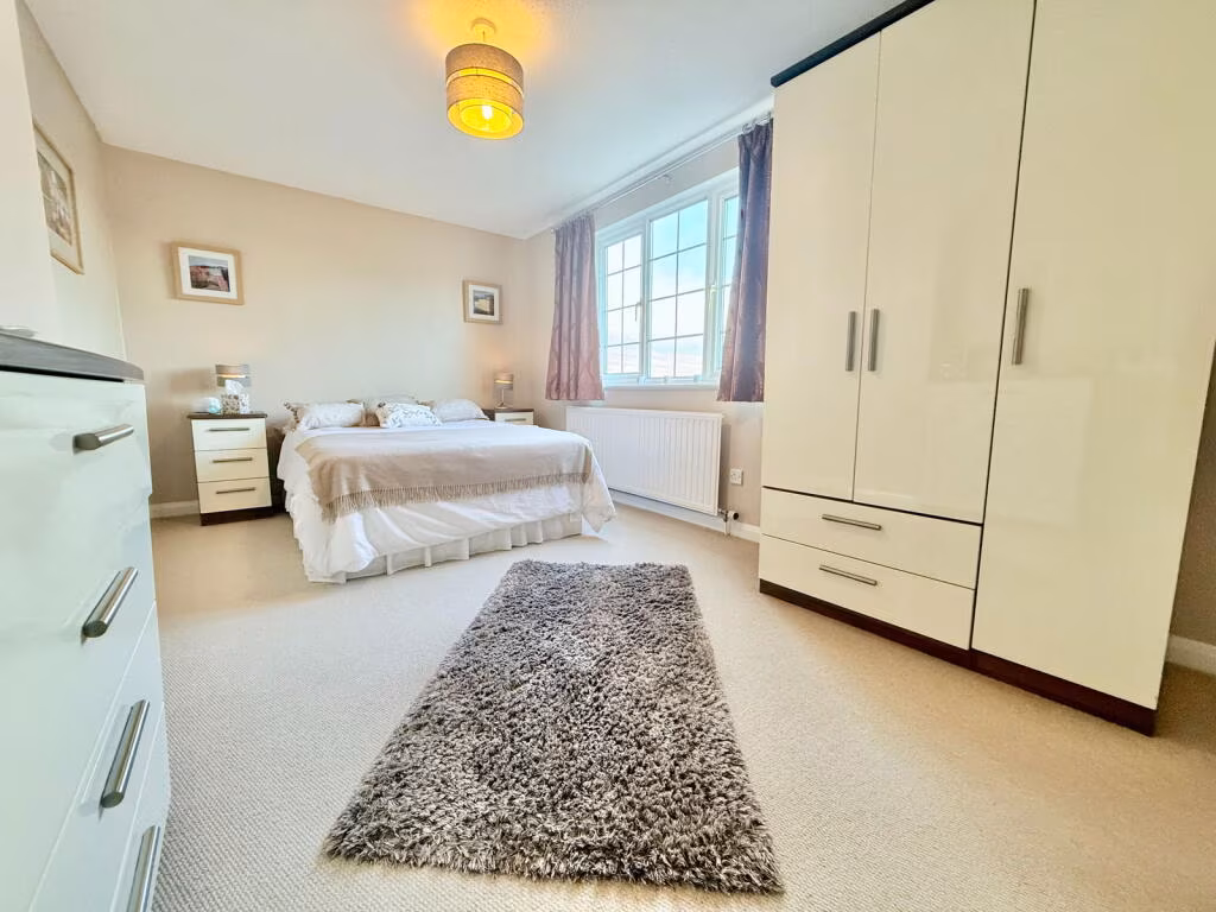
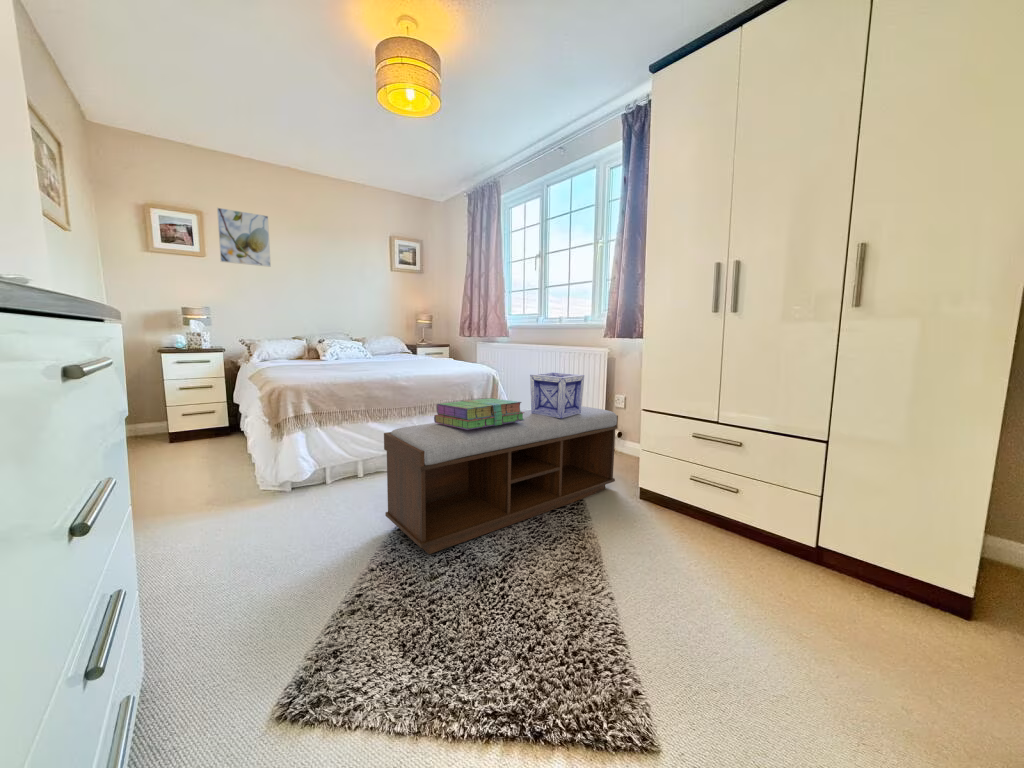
+ stack of books (479, 413)
+ bench (515, 462)
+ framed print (244, 238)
+ wooden crate (556, 394)
